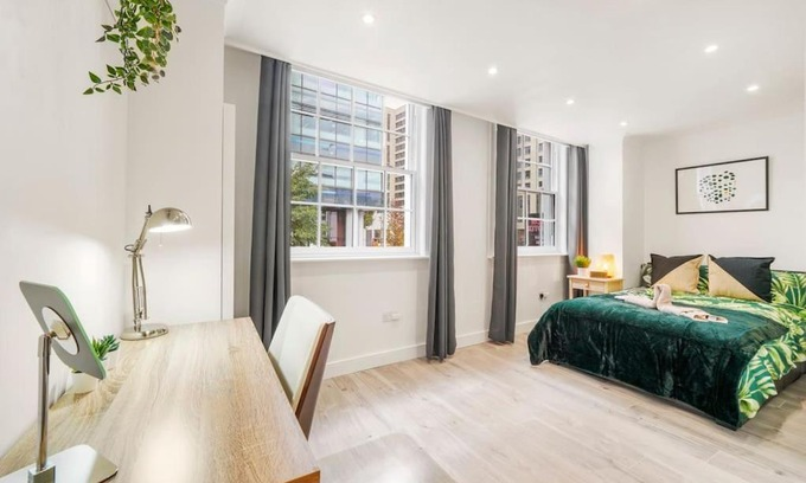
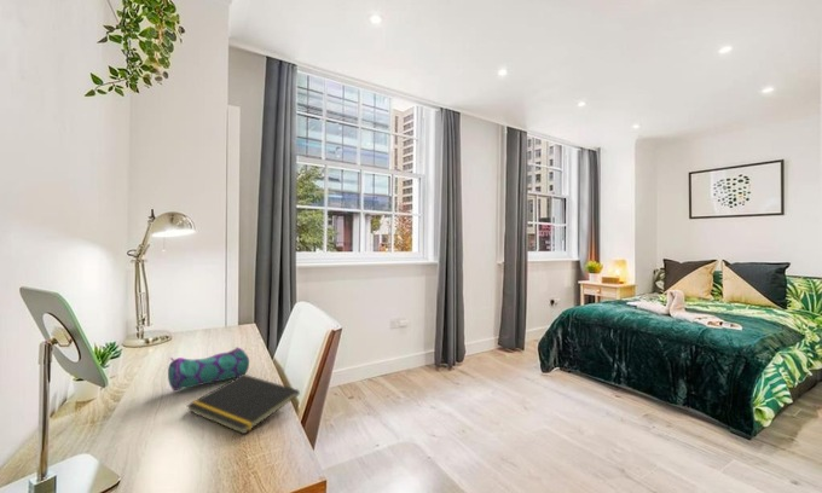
+ notepad (243, 400)
+ pencil case (209, 366)
